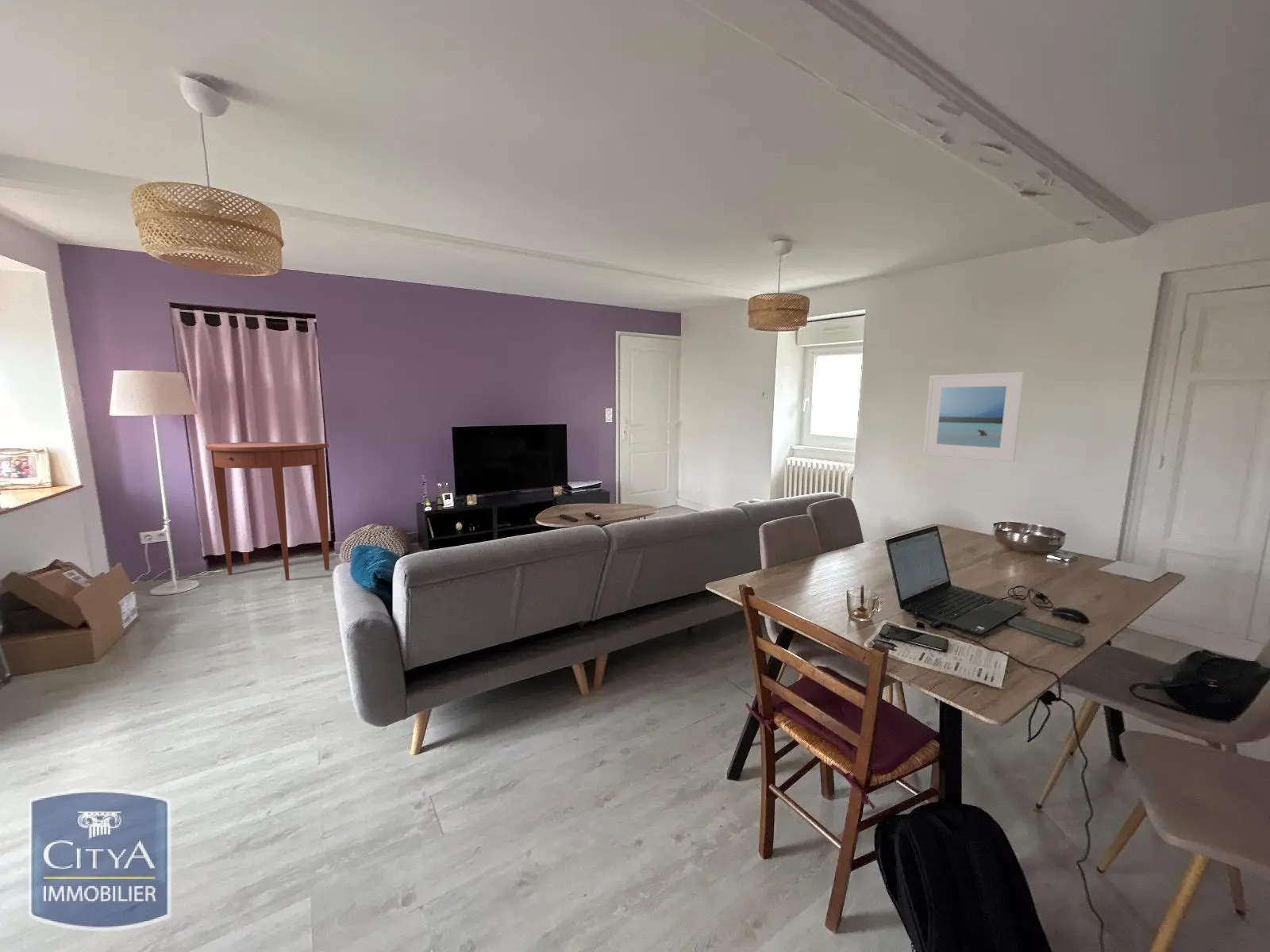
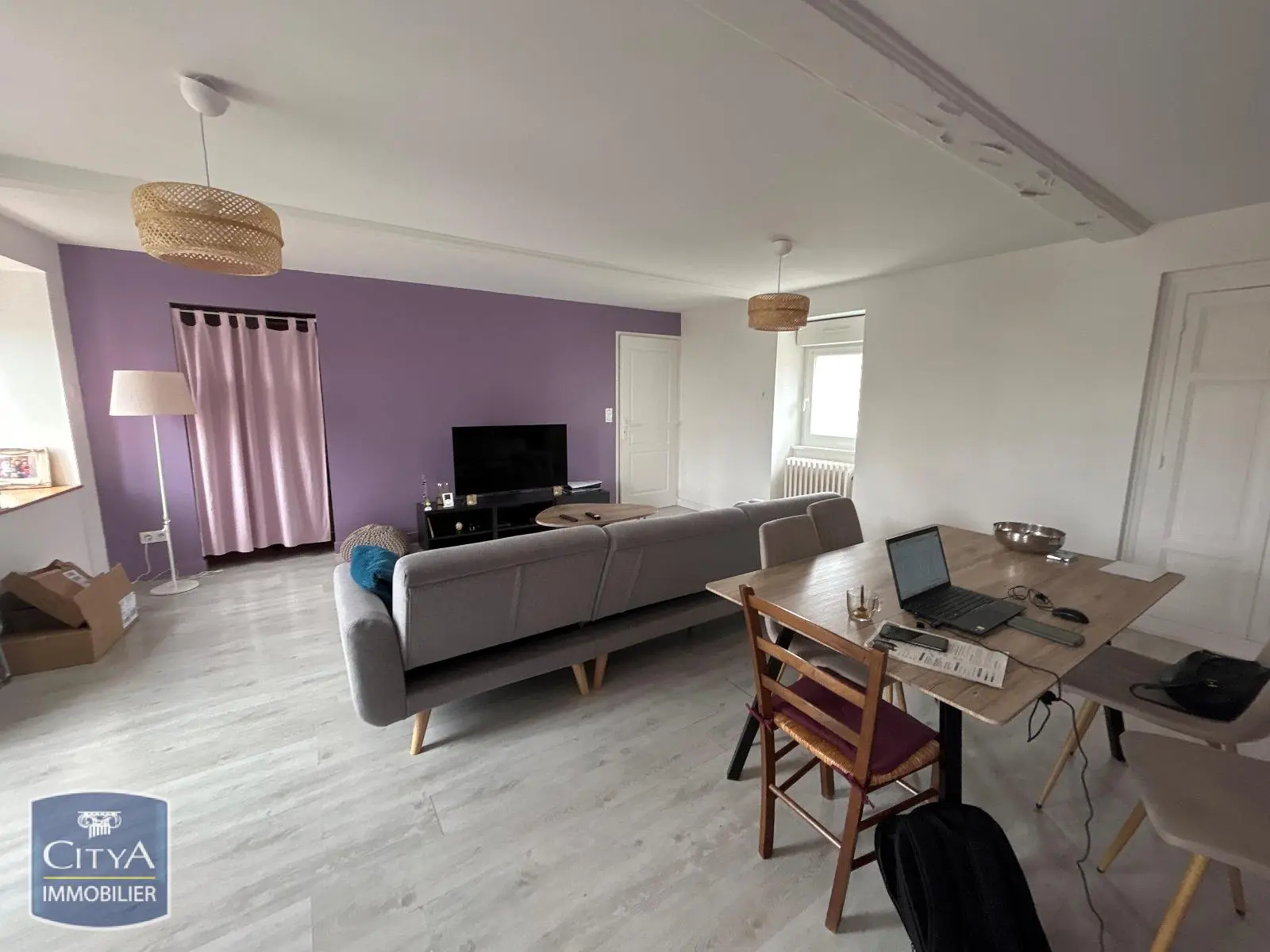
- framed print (970, 416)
- console table (276, 507)
